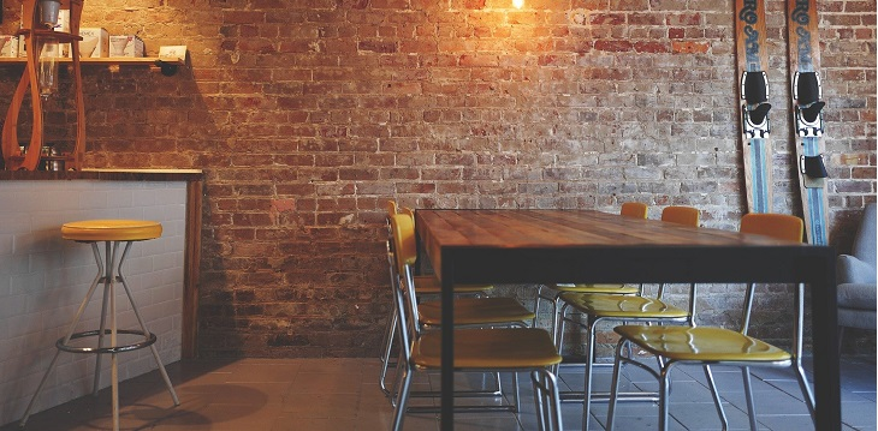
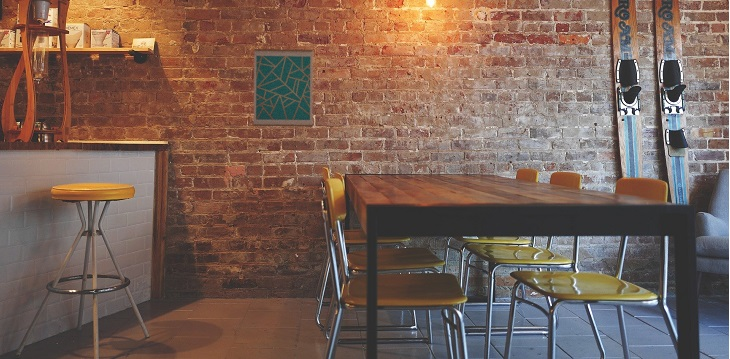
+ wall art (283, 87)
